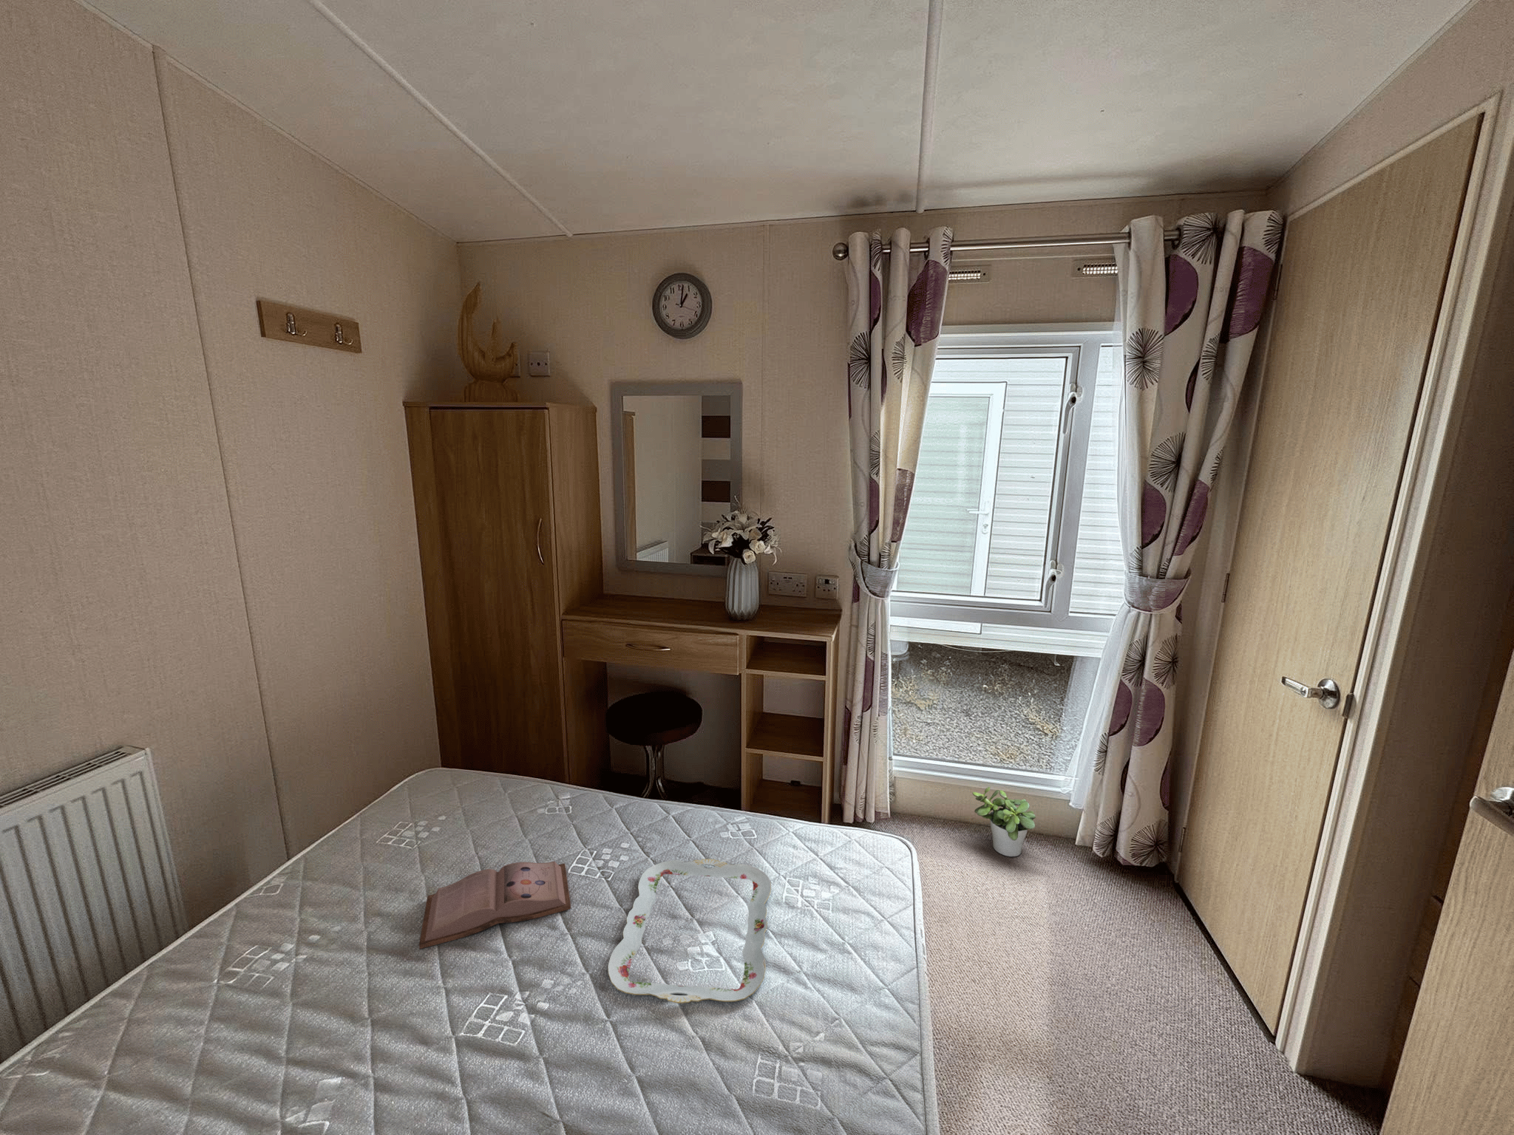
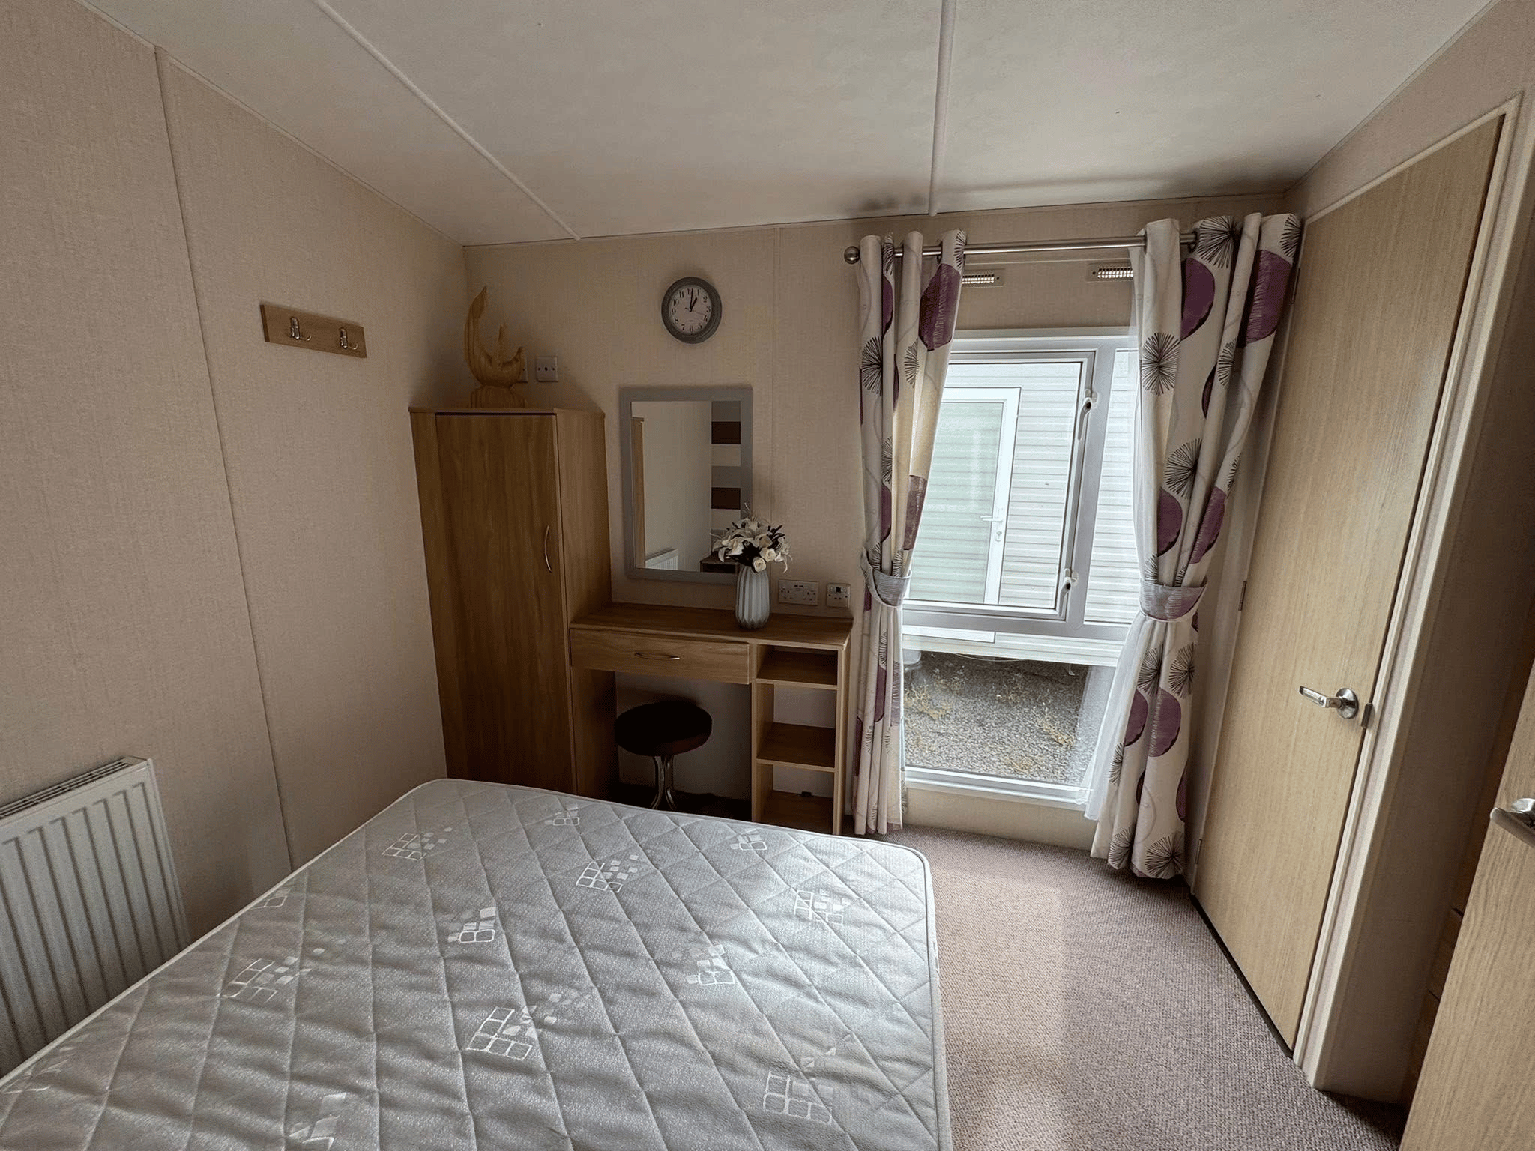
- potted plant (1003, 823)
- serving tray (654, 903)
- hardback book (497, 894)
